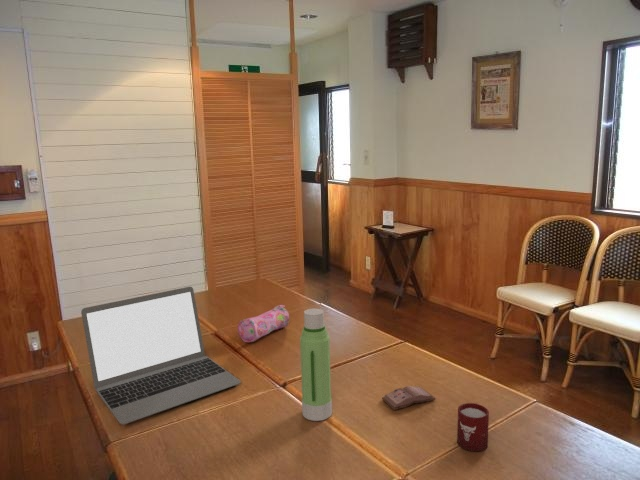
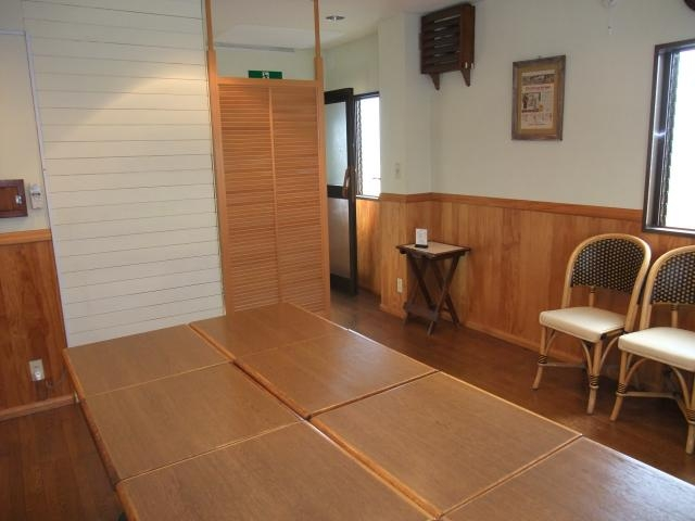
- water bottle (314, 363)
- cup (473, 423)
- book (408, 395)
- laptop (162, 346)
- pencil case (264, 322)
